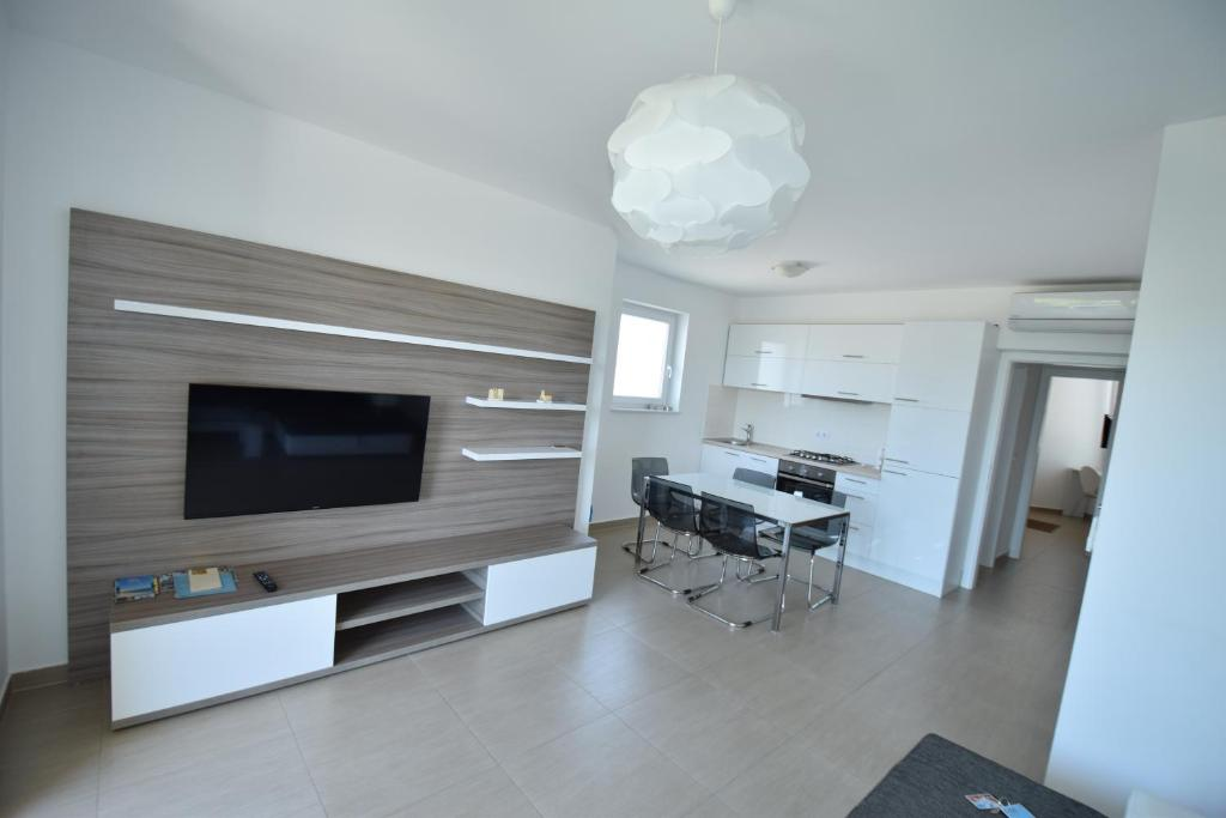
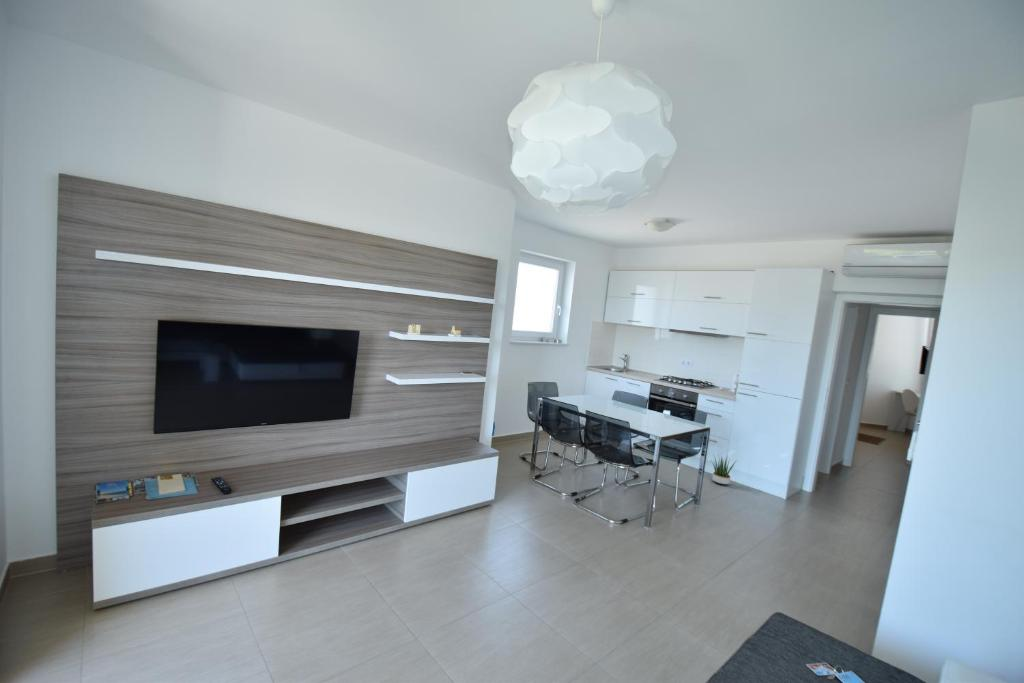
+ potted plant (722, 469)
